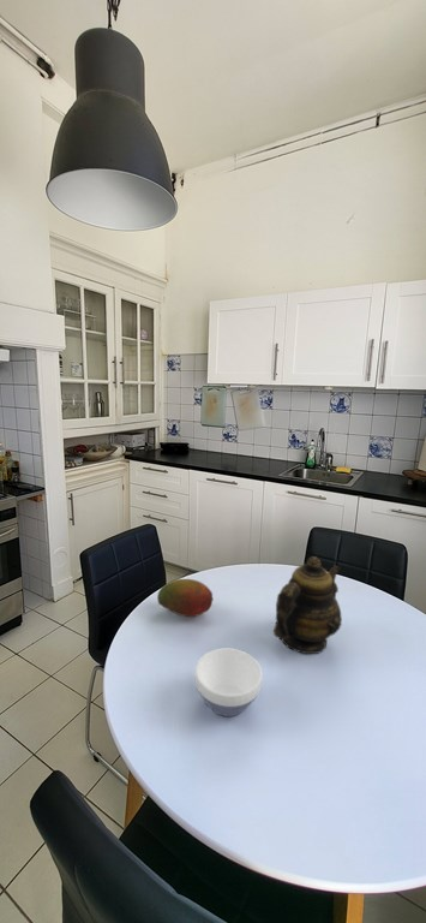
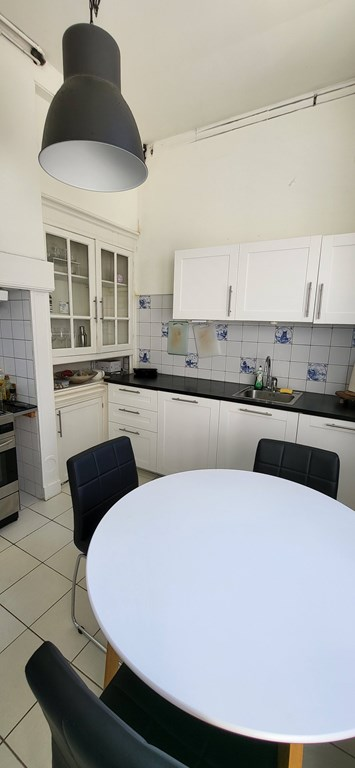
- bowl (228, 685)
- teapot (307, 599)
- fruit (185, 596)
